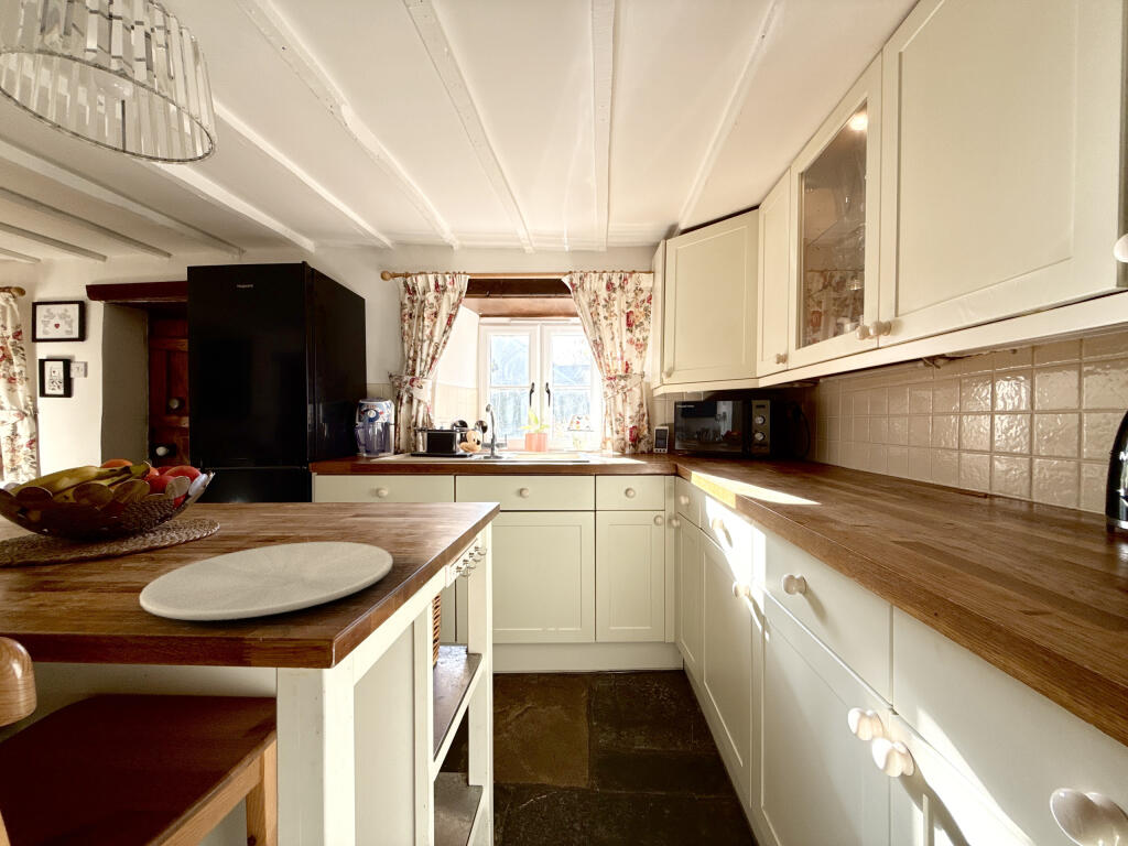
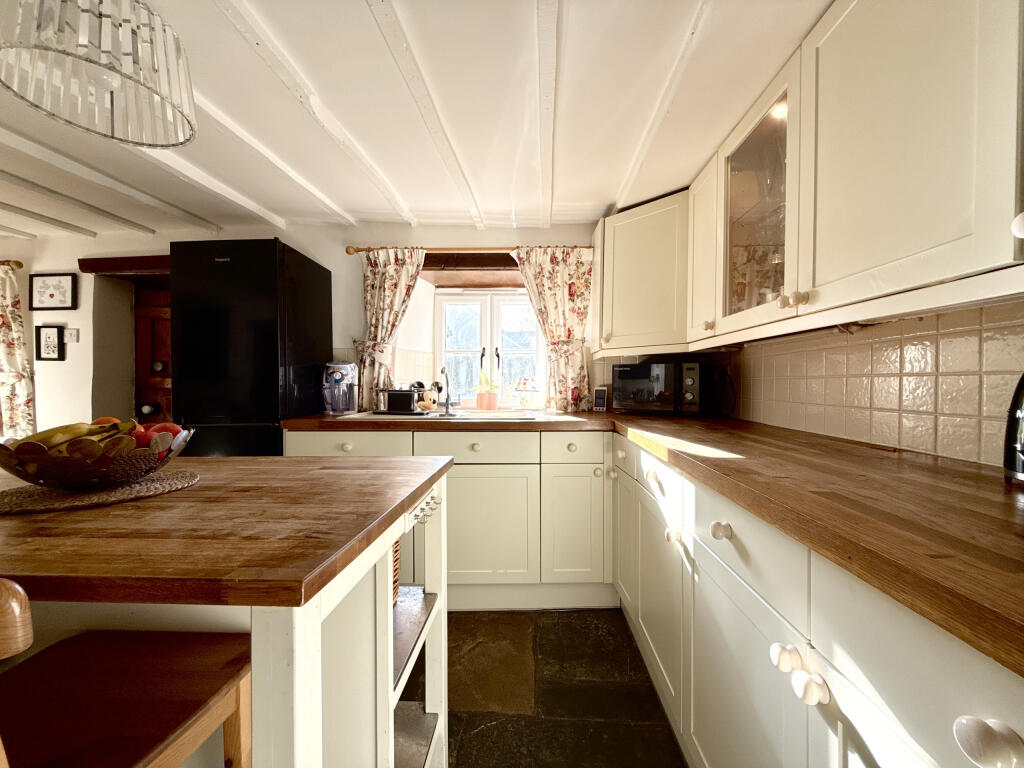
- plate (281, 575)
